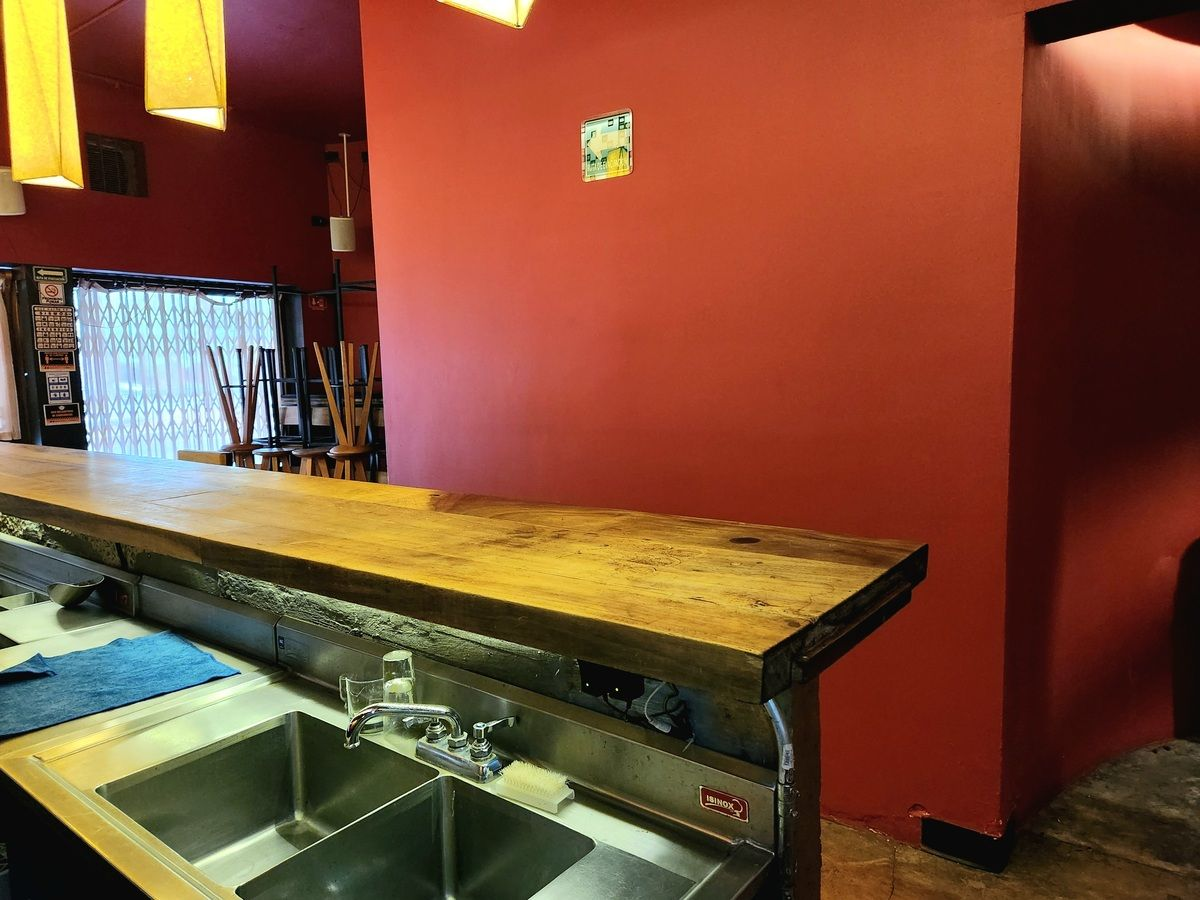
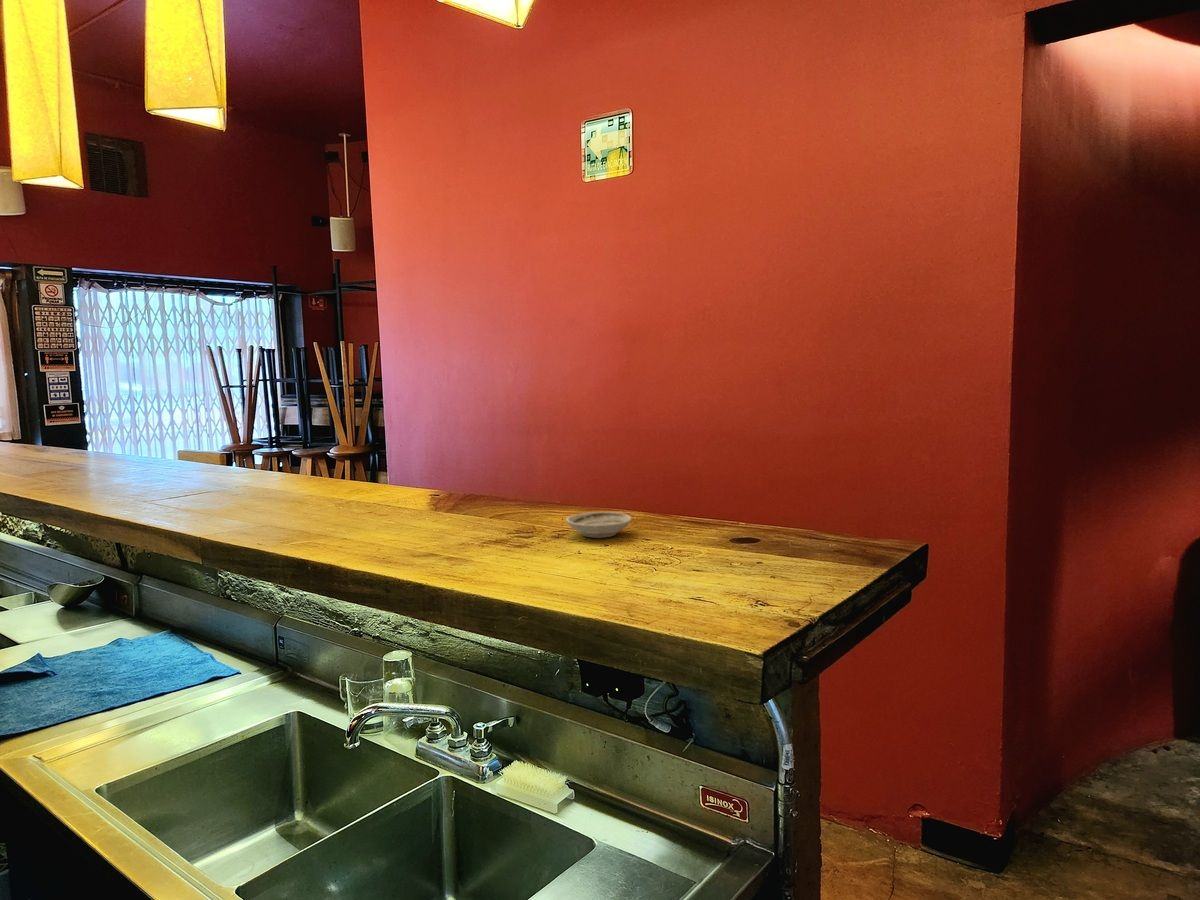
+ saucer (599, 525)
